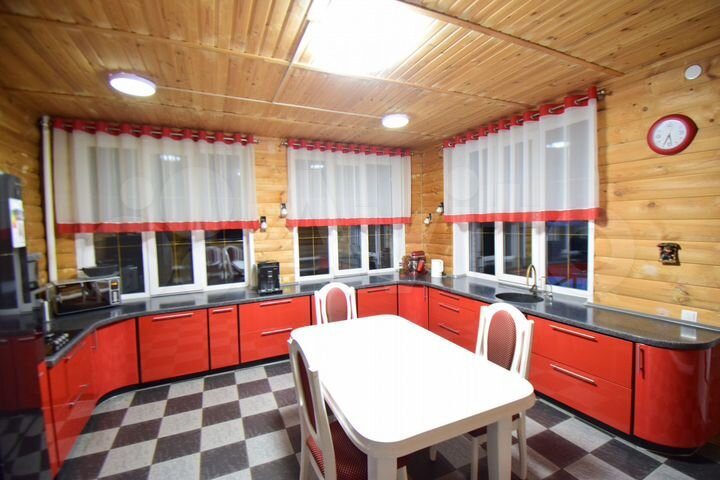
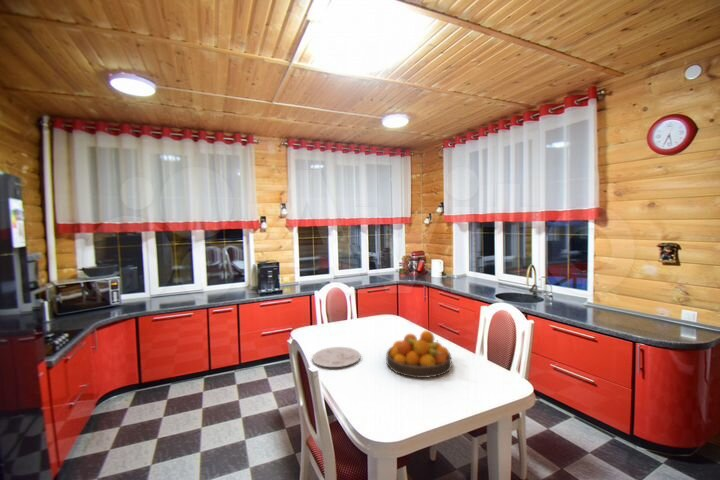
+ plate (336, 357)
+ fruit bowl (418, 349)
